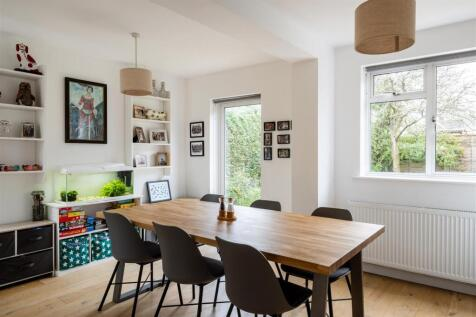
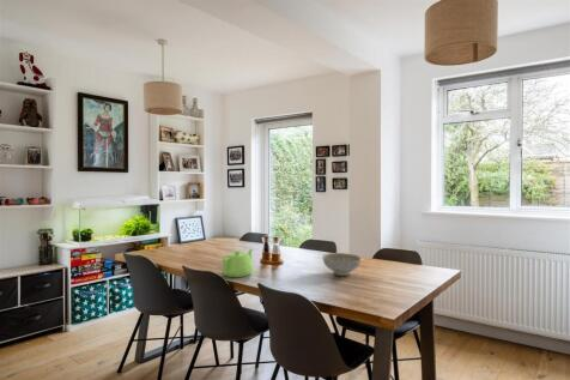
+ teapot (238, 261)
+ decorative bowl (341, 265)
